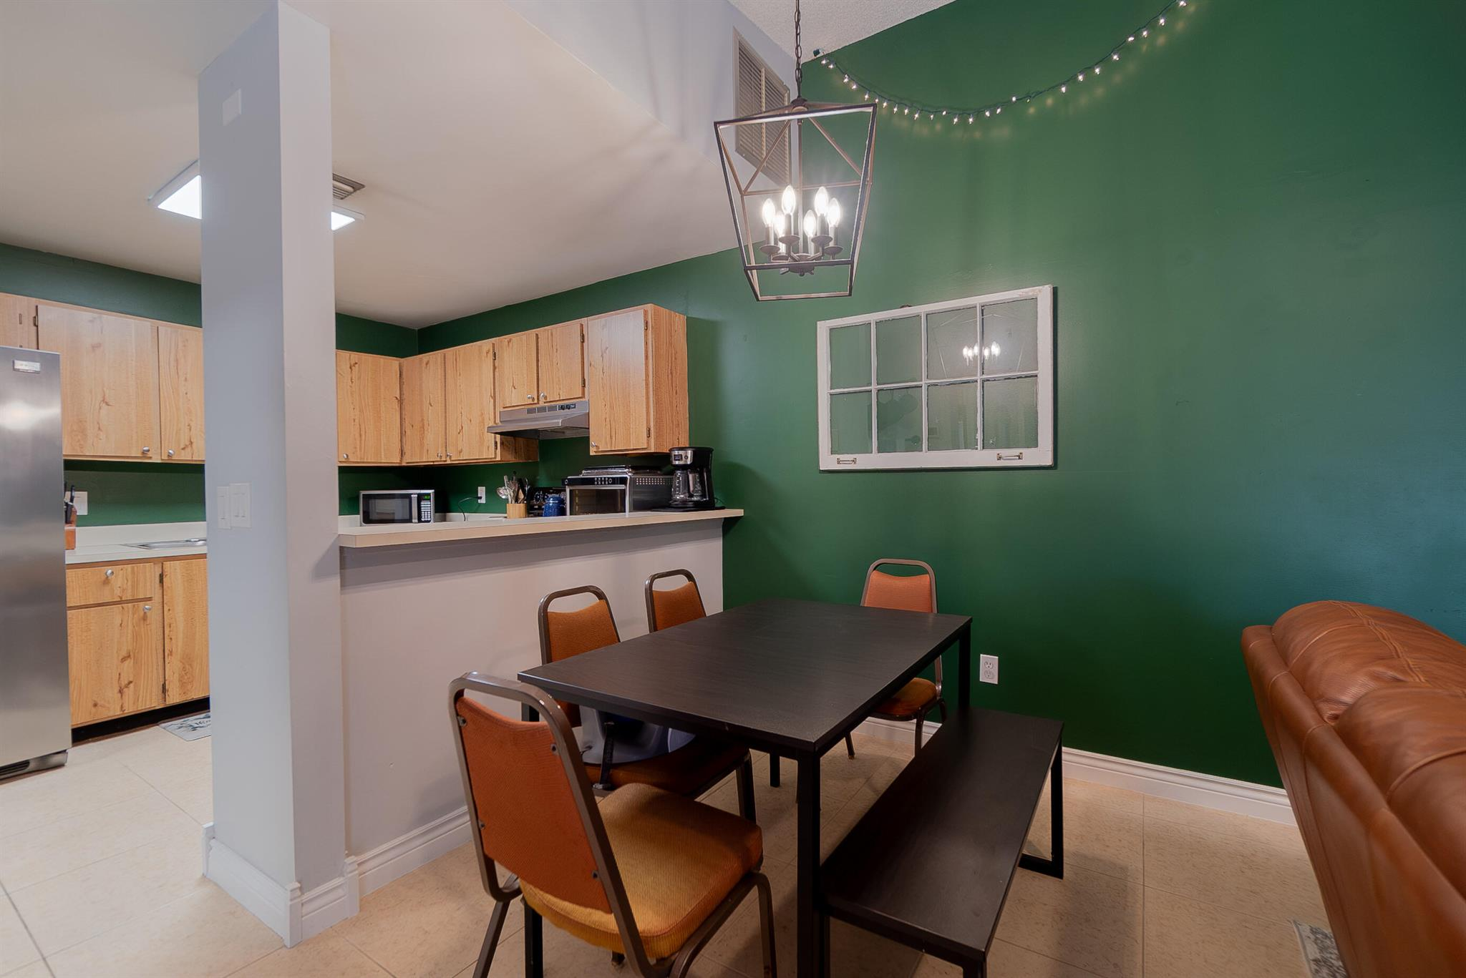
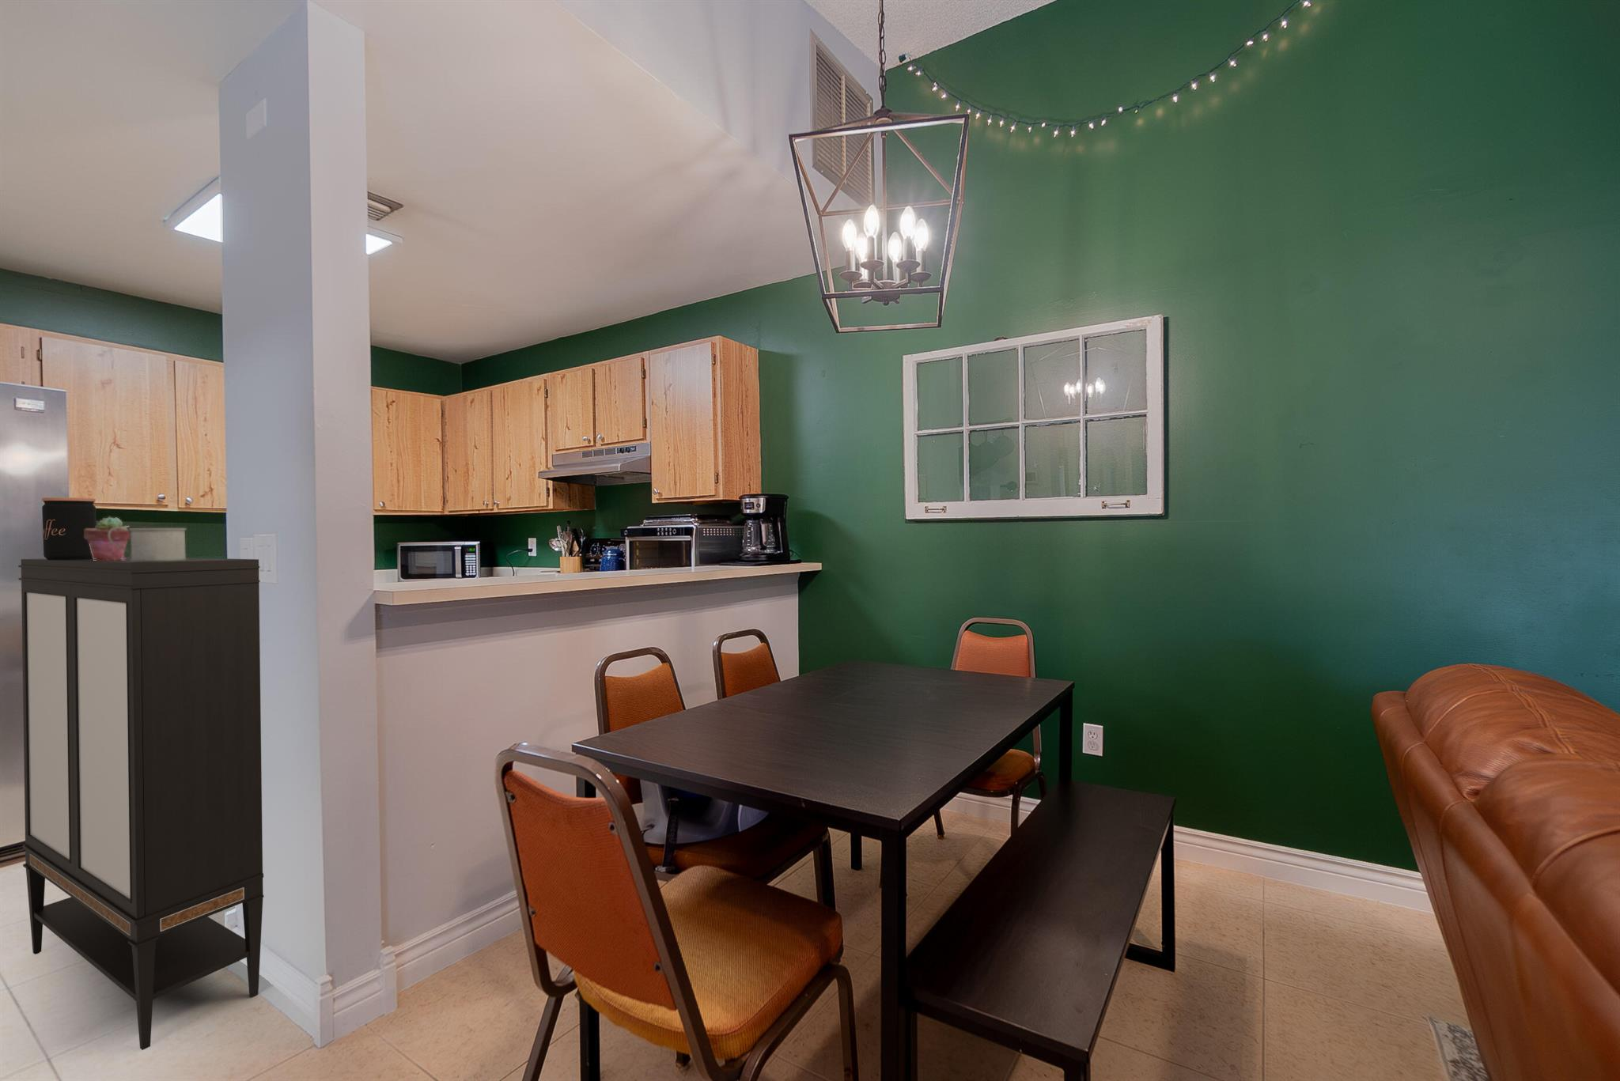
+ mug (153, 543)
+ coffee jar (70, 528)
+ potted succulent (107, 538)
+ storage cabinet (136, 766)
